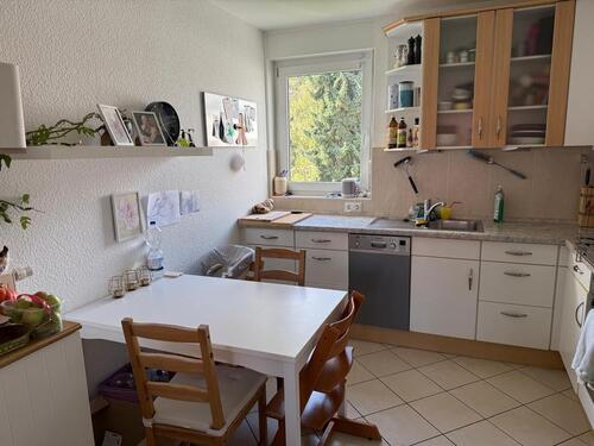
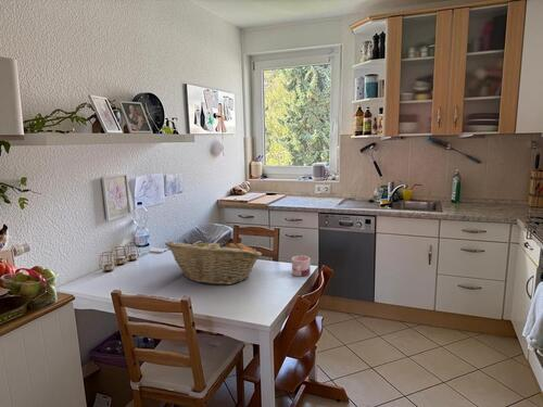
+ mug (300, 266)
+ fruit basket (213, 255)
